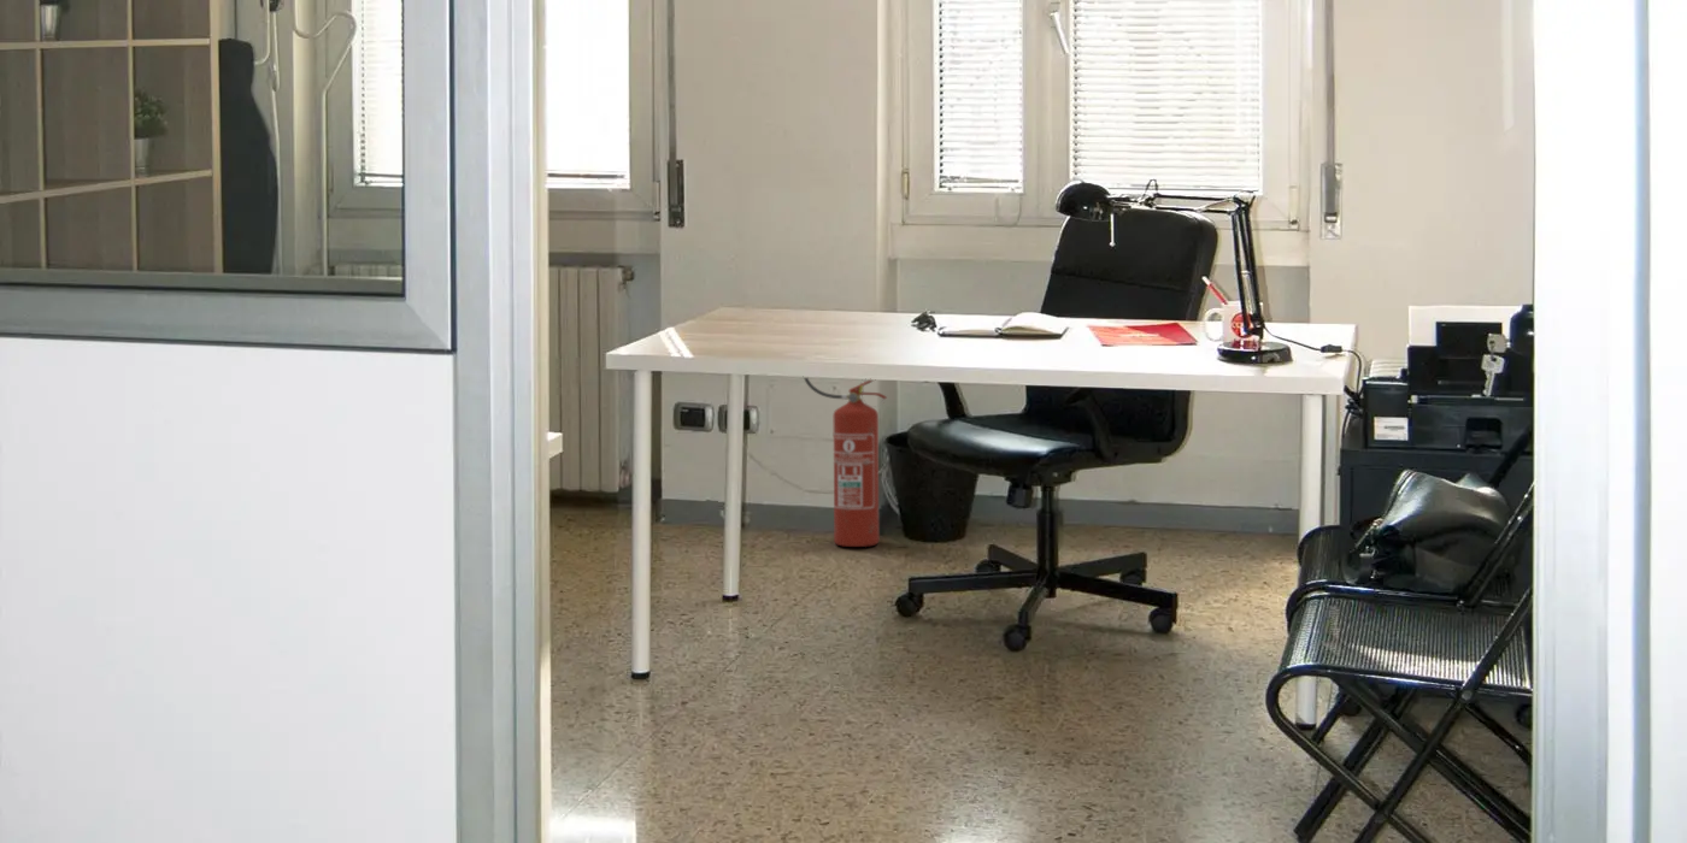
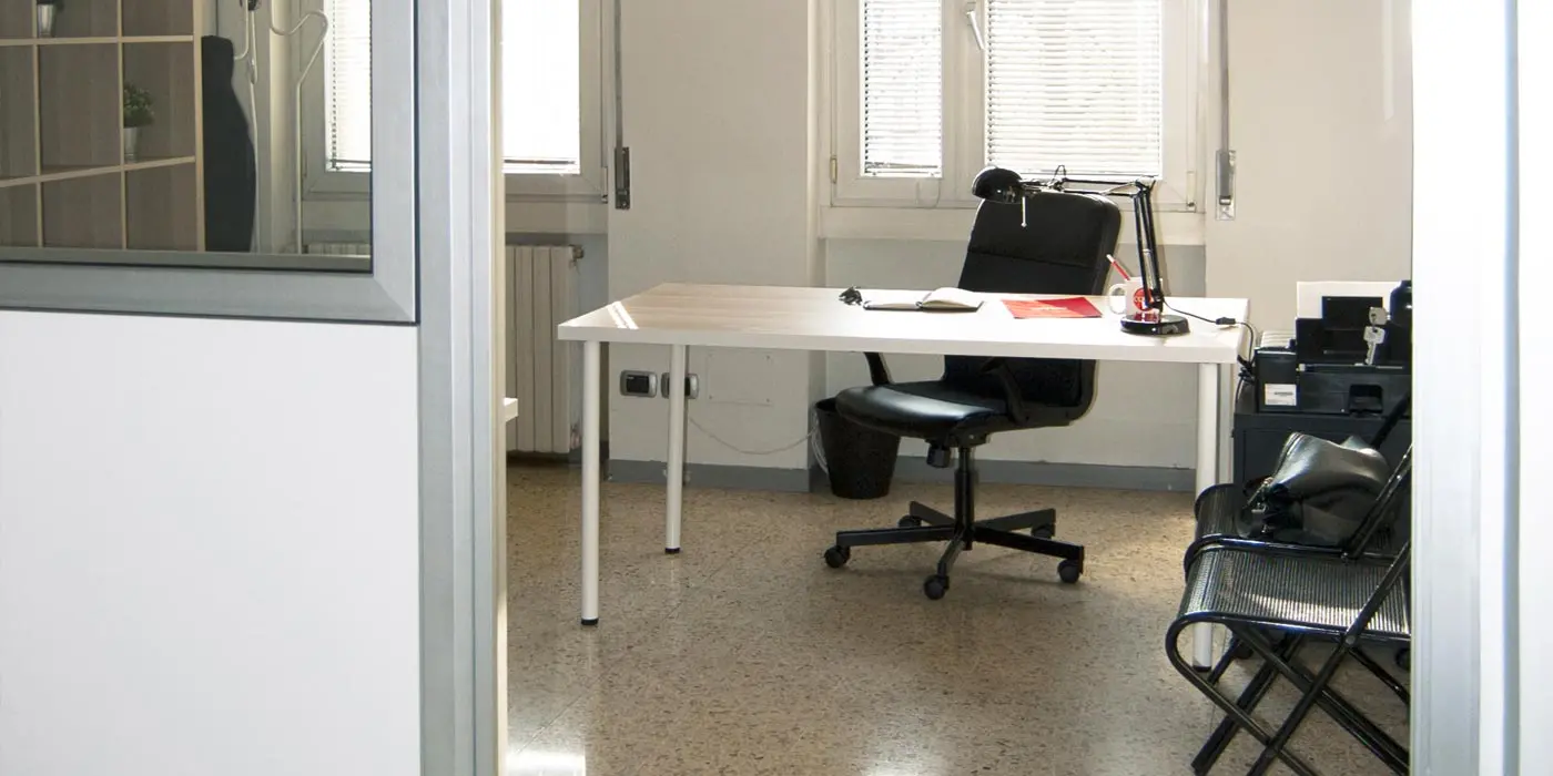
- fire extinguisher (844, 447)
